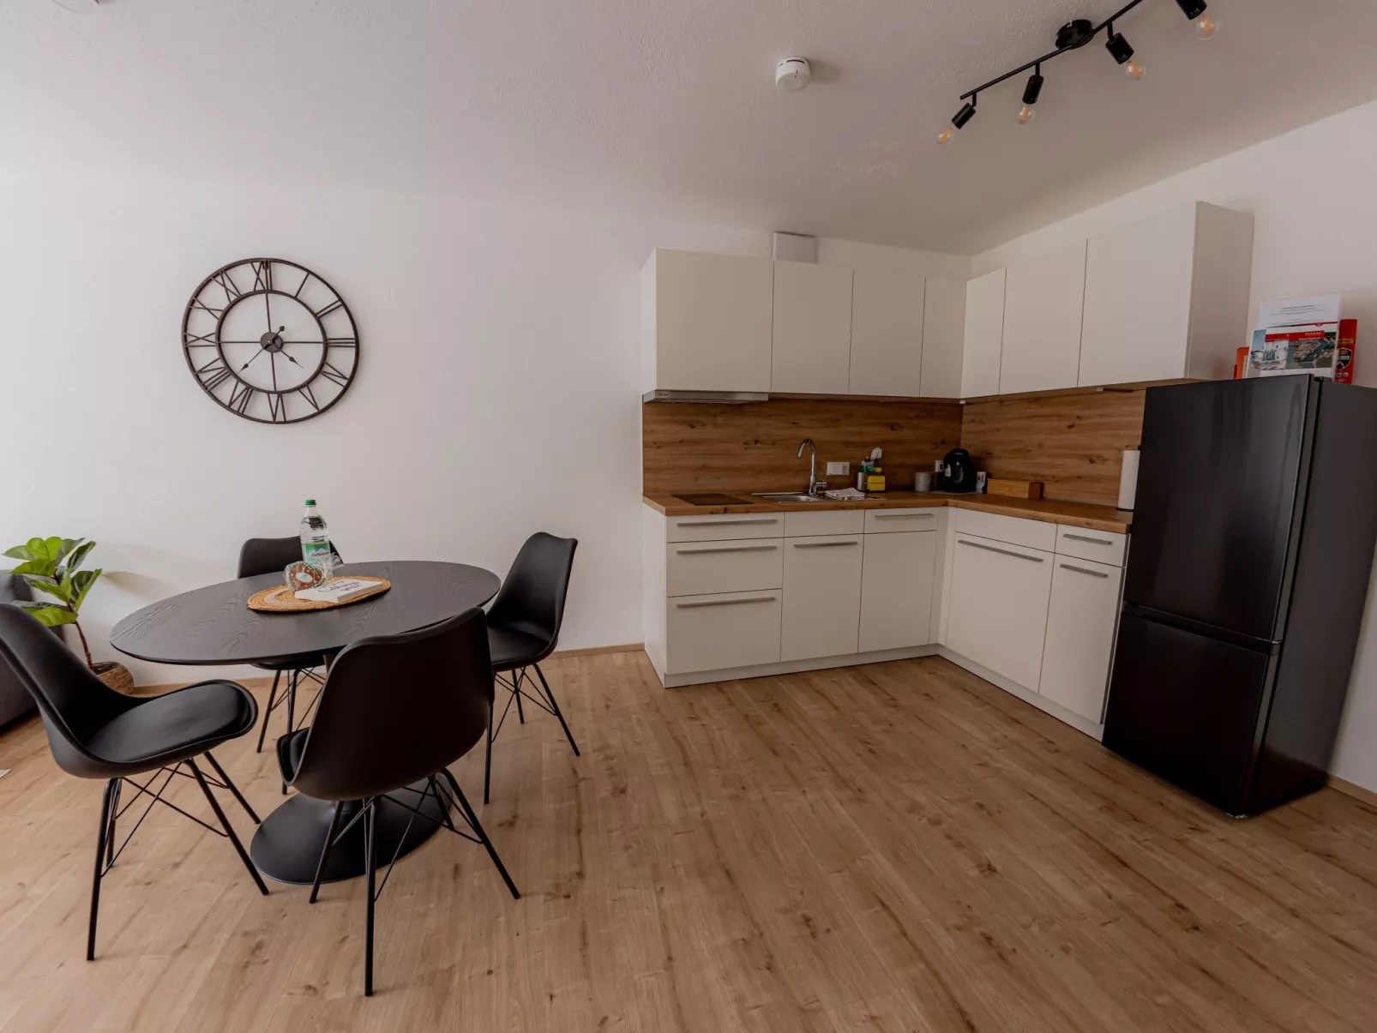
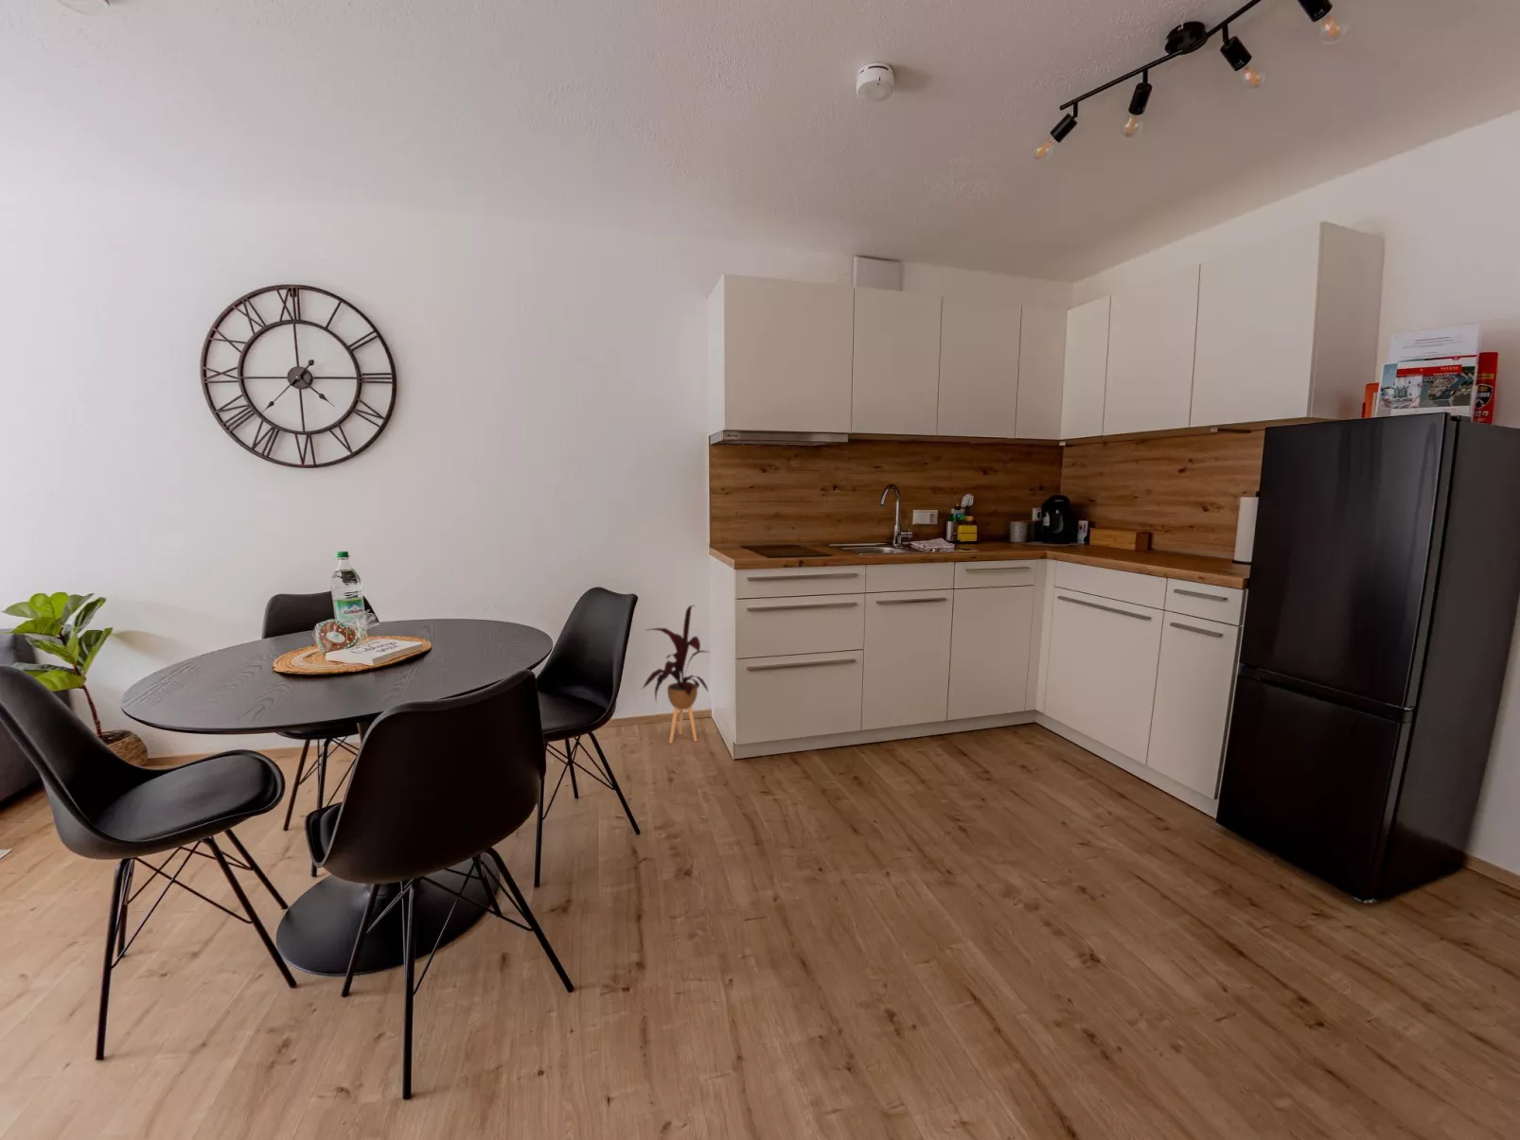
+ house plant (676, 673)
